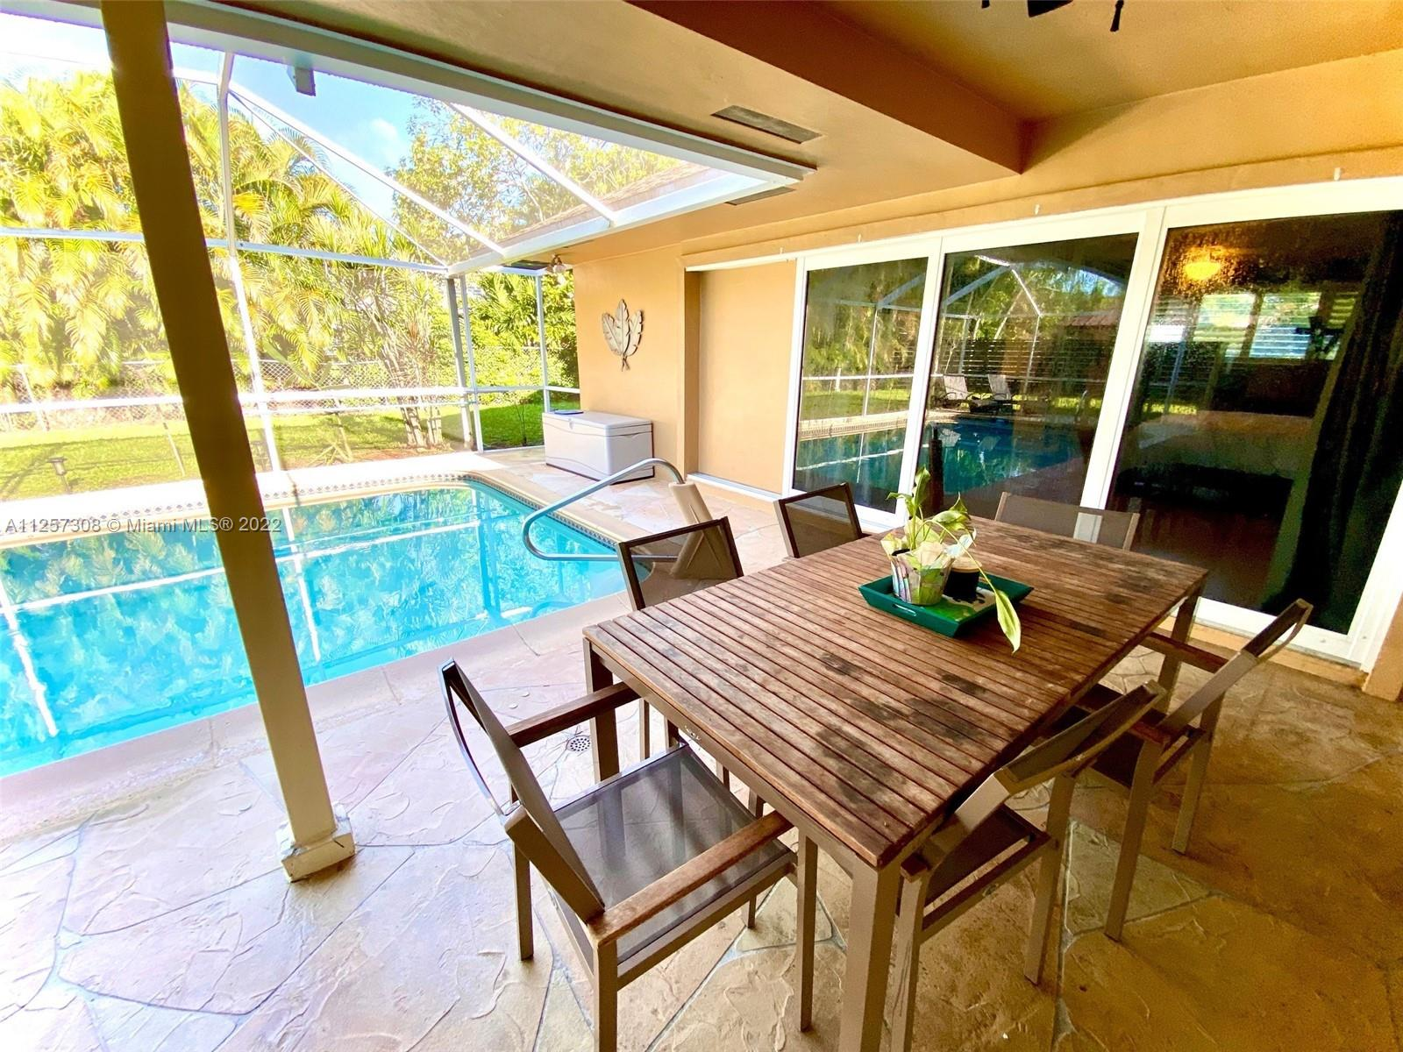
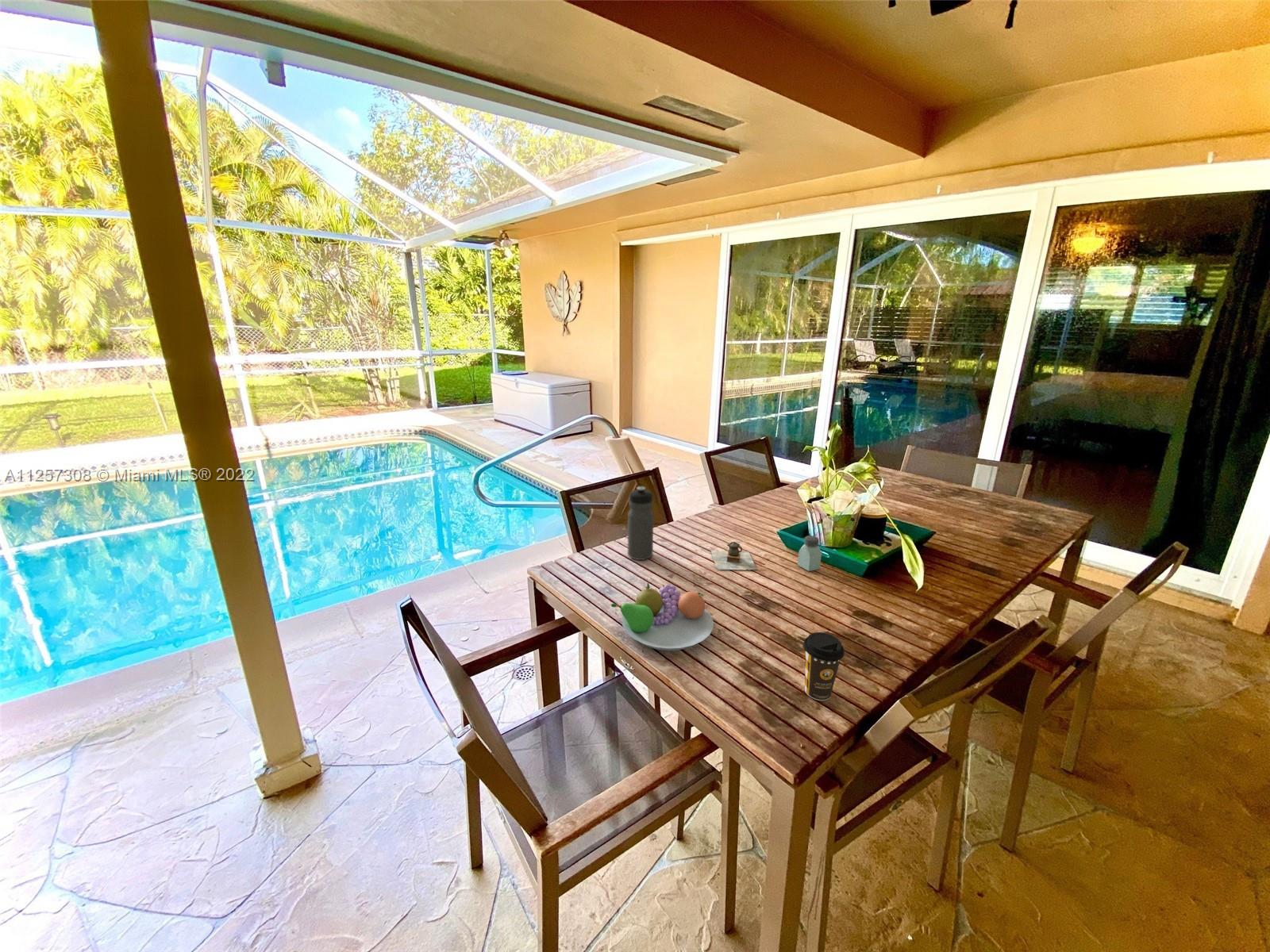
+ coffee cup (821, 666)
+ saltshaker (810, 552)
+ water bottle (641, 521)
+ fruit bowl (664, 611)
+ teapot (733, 551)
